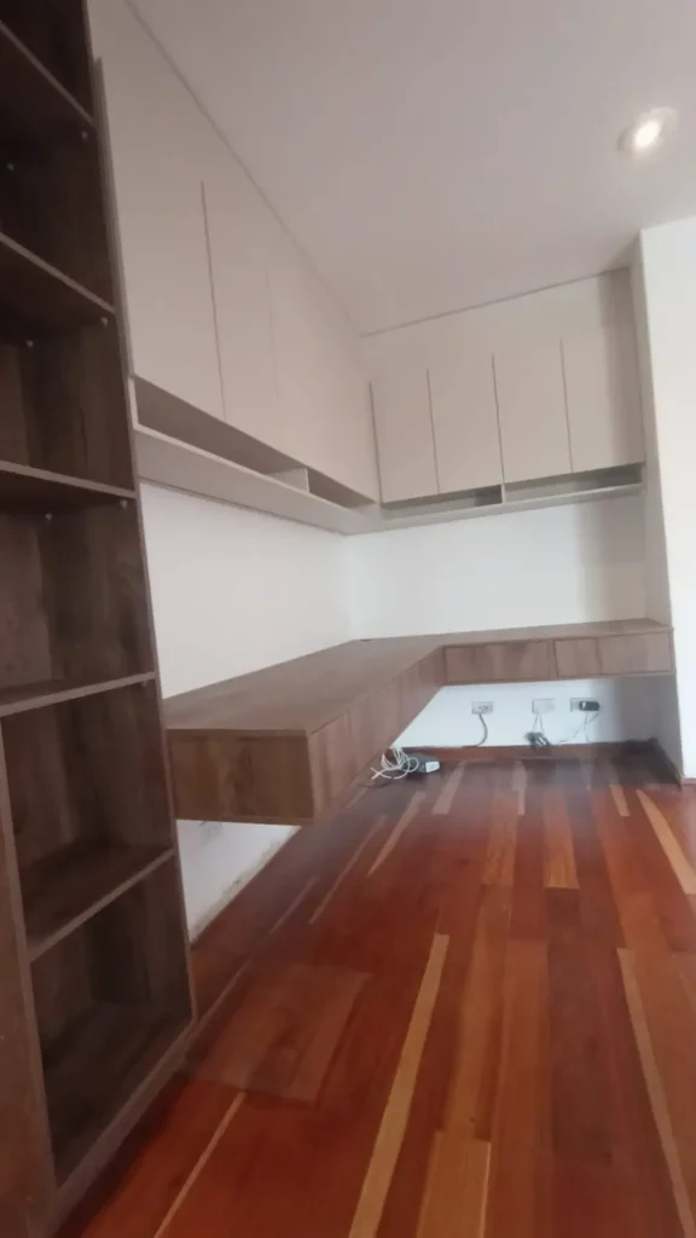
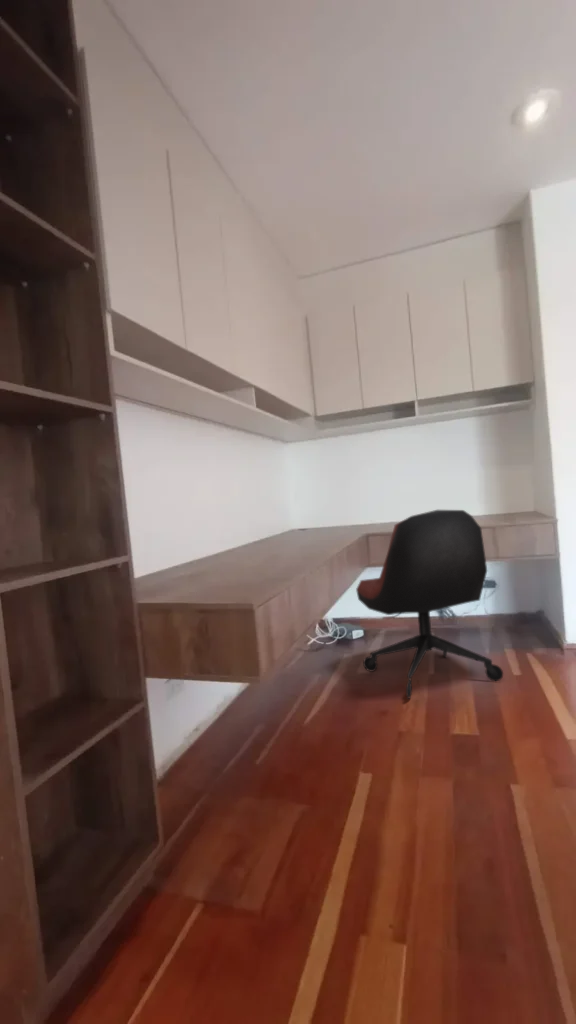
+ office chair (421, 593)
